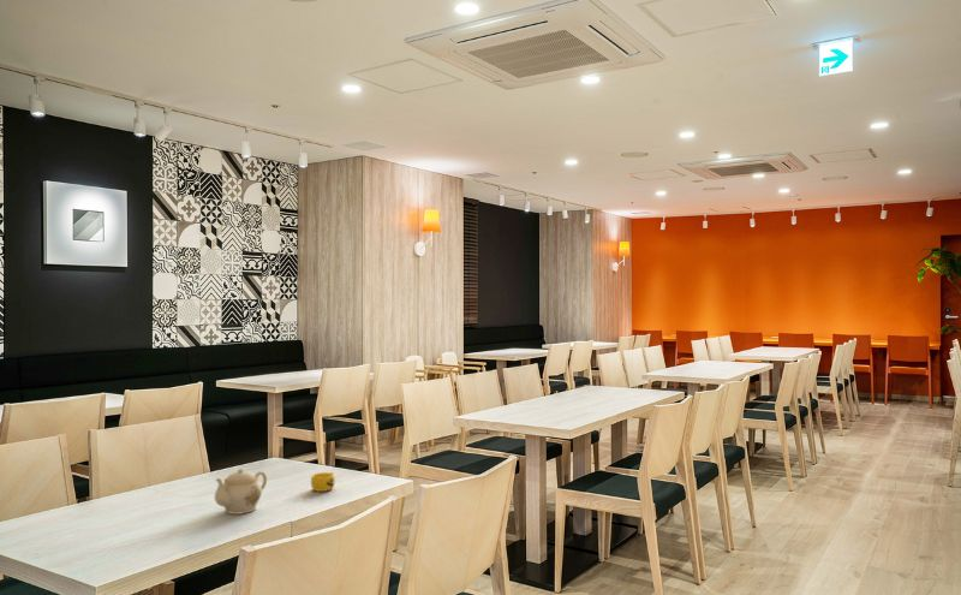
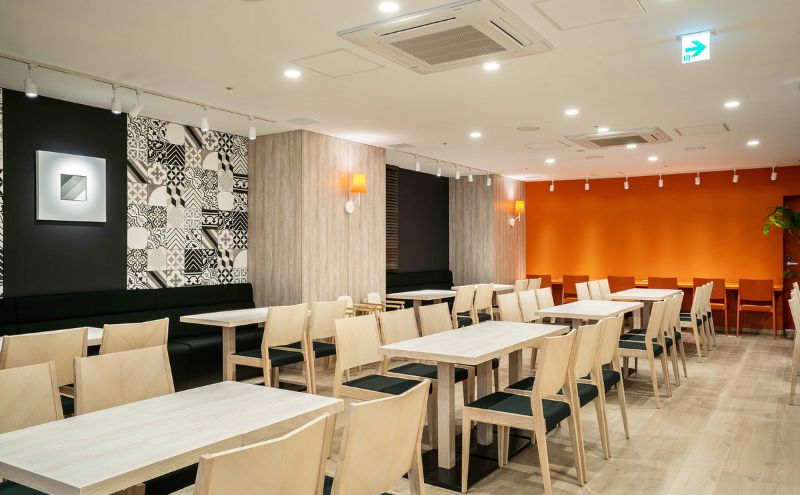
- teapot (241, 488)
- cup (324, 481)
